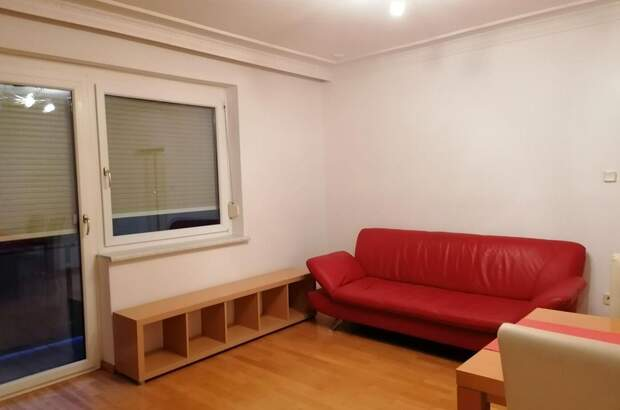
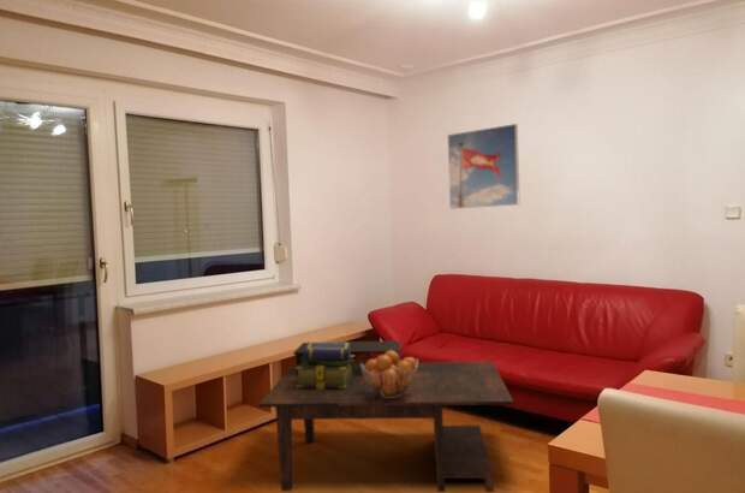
+ stack of books (327, 363)
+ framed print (482, 168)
+ coffee table (388, 409)
+ fruit basket (389, 373)
